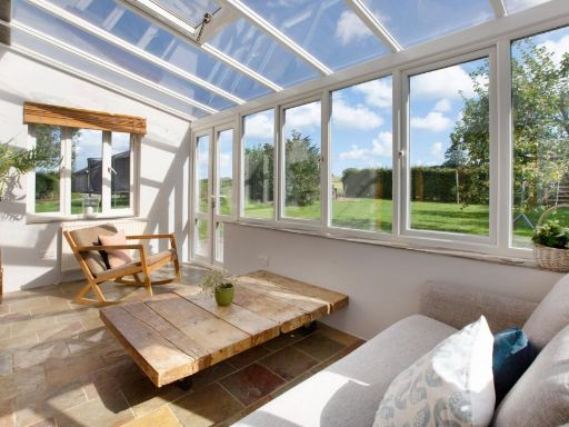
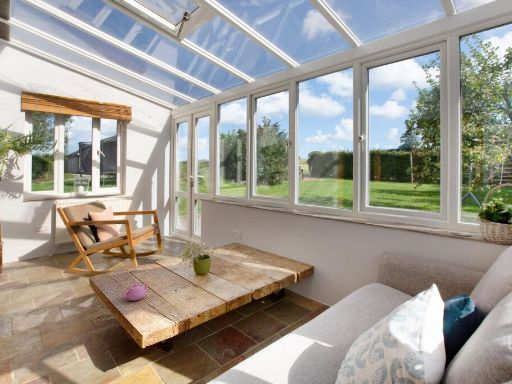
+ teapot (136, 290)
